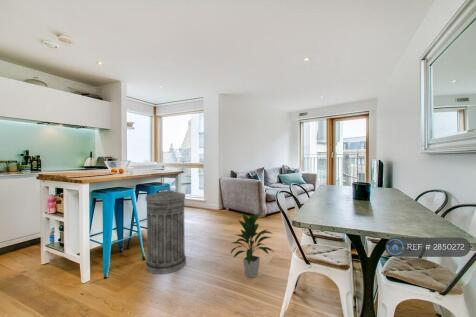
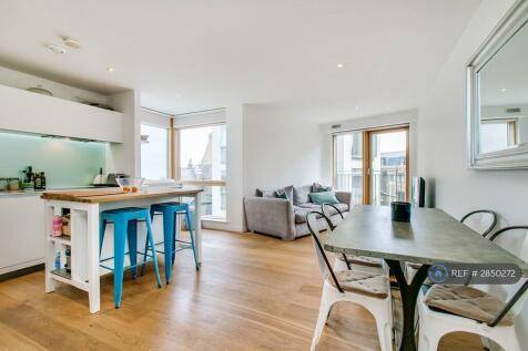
- indoor plant (250, 242)
- trash can (166, 226)
